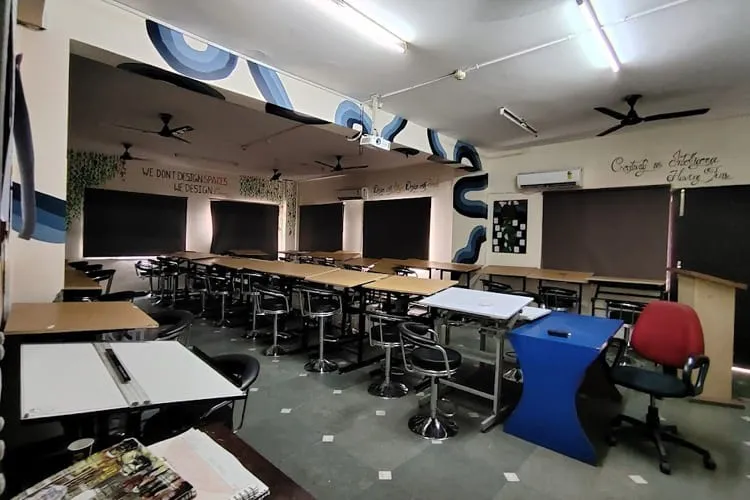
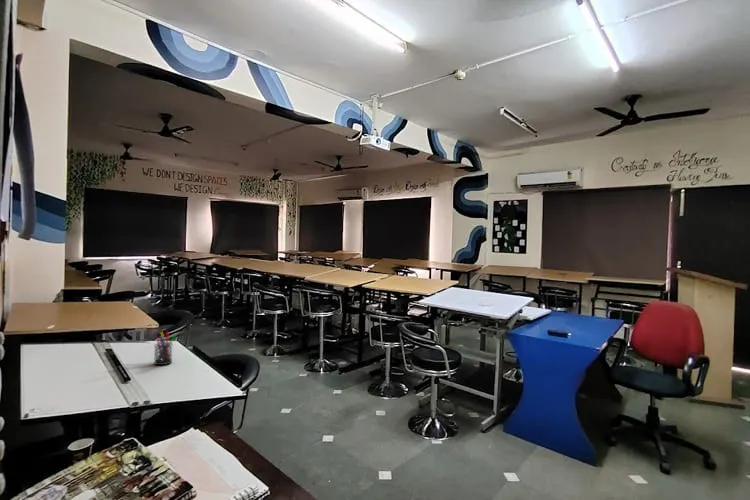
+ pen holder (165, 346)
